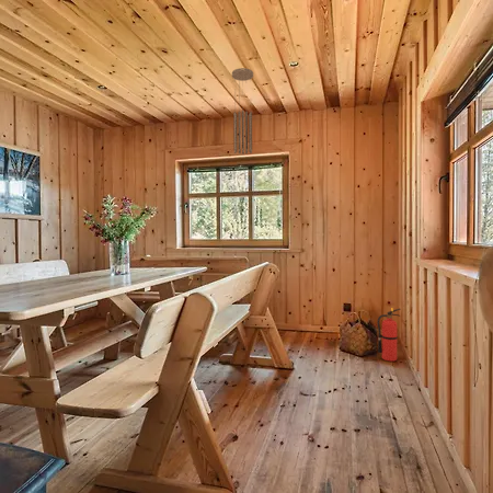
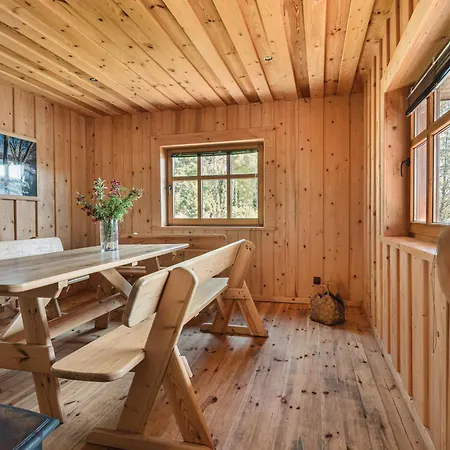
- wind chime (242, 112)
- fire extinguisher (388, 333)
